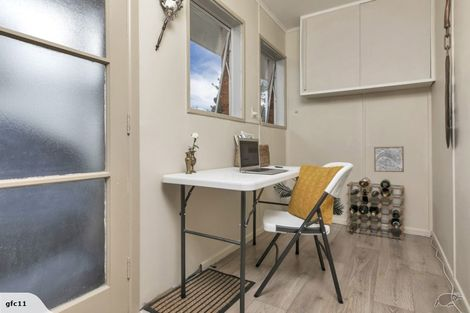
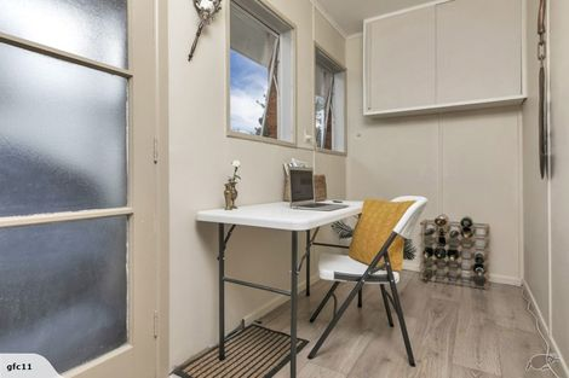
- wall art (388, 159)
